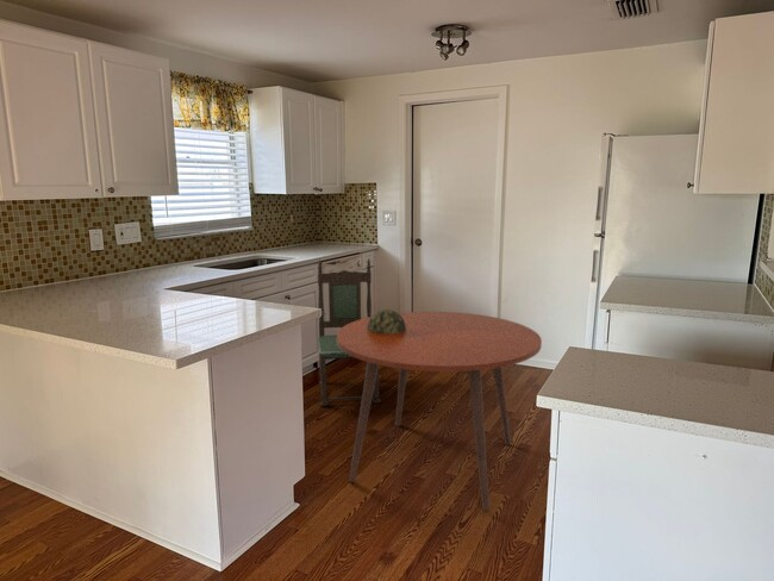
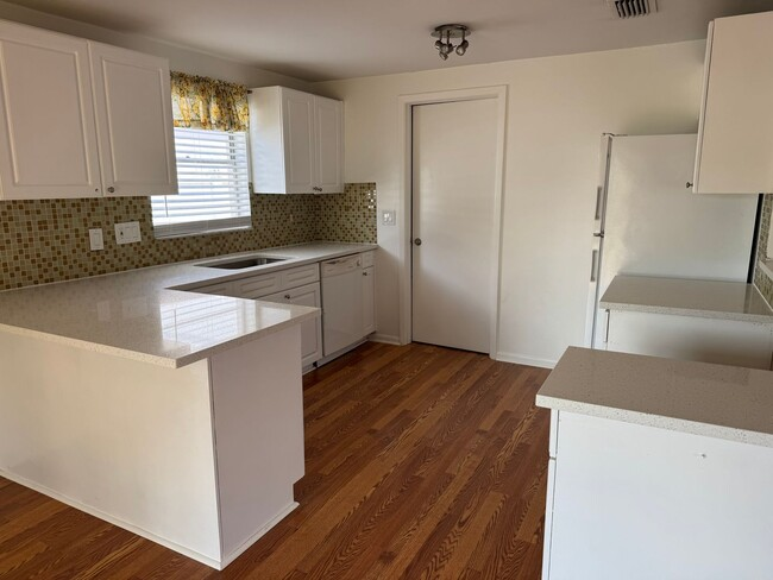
- decorative bowl (386, 319)
- dining table (436, 370)
- dining chair (344, 325)
